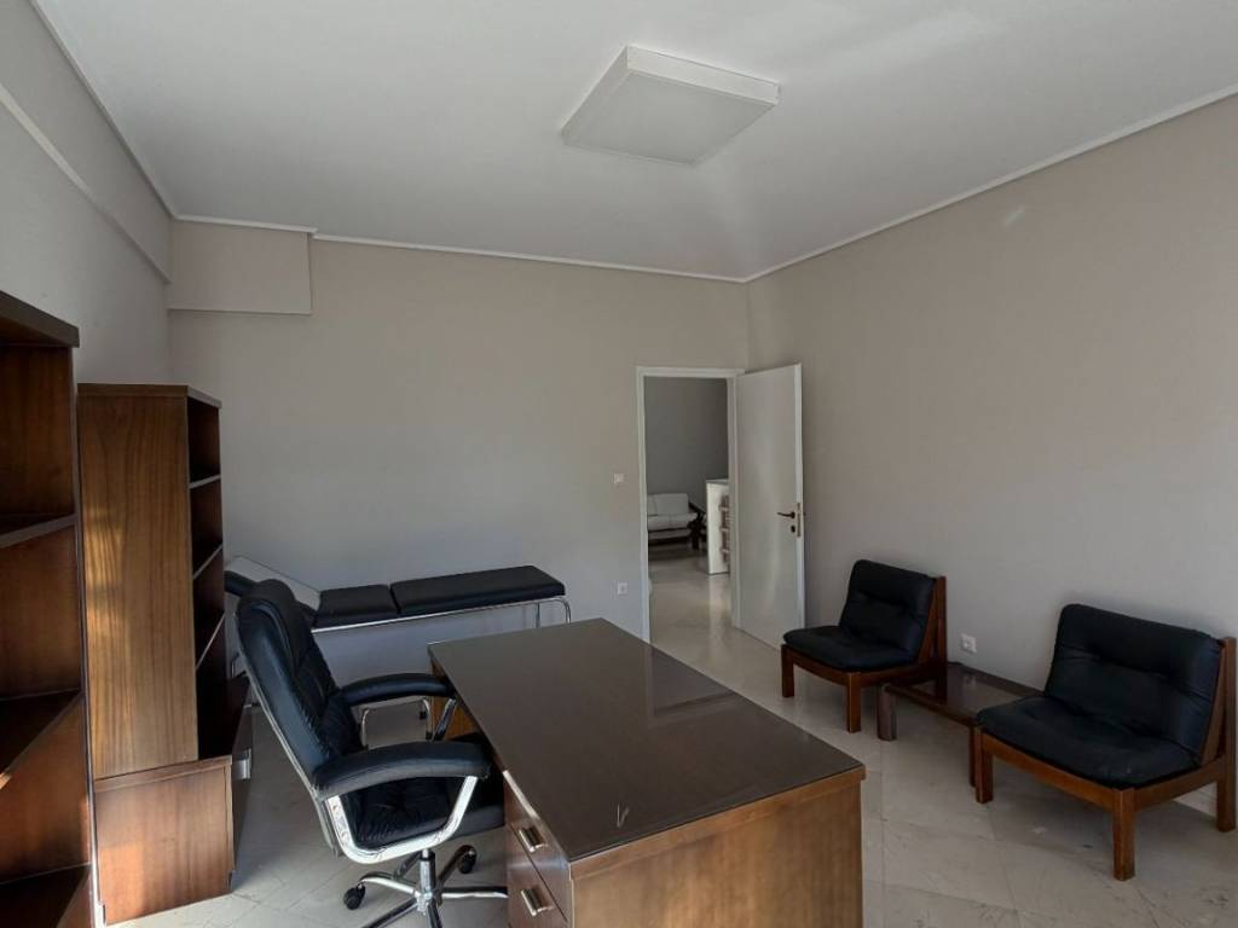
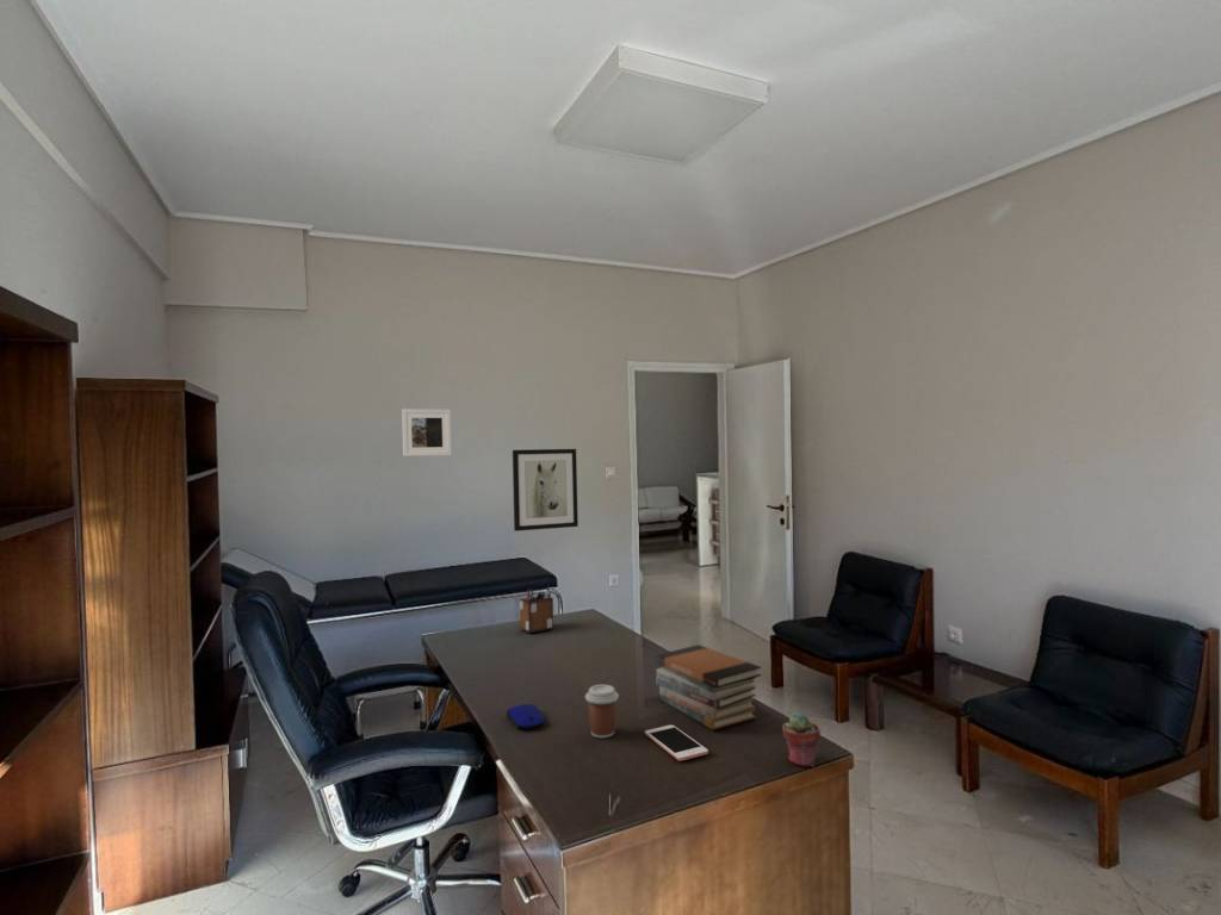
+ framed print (427, 432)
+ coffee cup (602, 710)
+ potted succulent (801, 736)
+ cell phone (675, 741)
+ computer mouse (526, 714)
+ wall art (545, 488)
+ book stack (706, 684)
+ desk organizer (537, 608)
